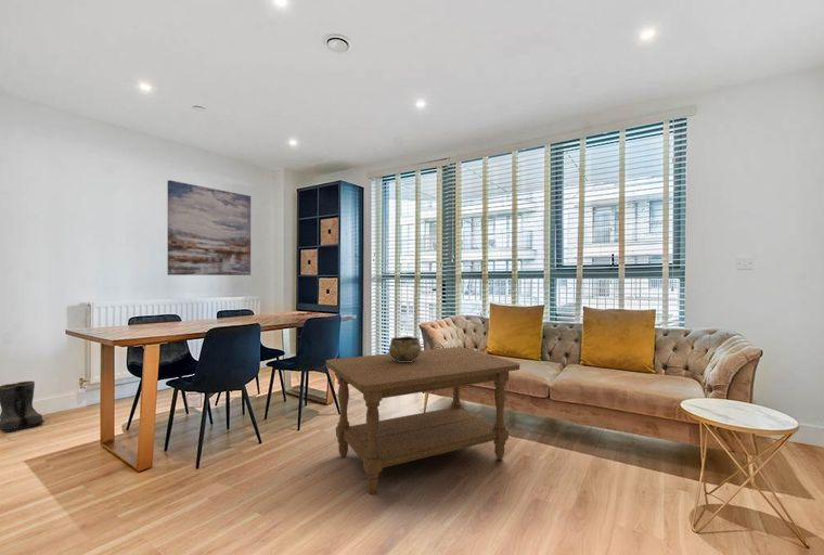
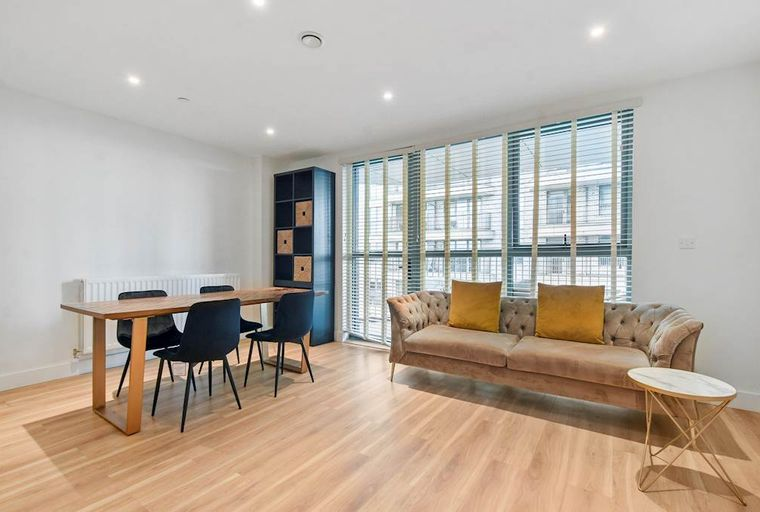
- boots (18, 404)
- decorative bowl (404, 349)
- coffee table (421, 413)
- wall art (213, 232)
